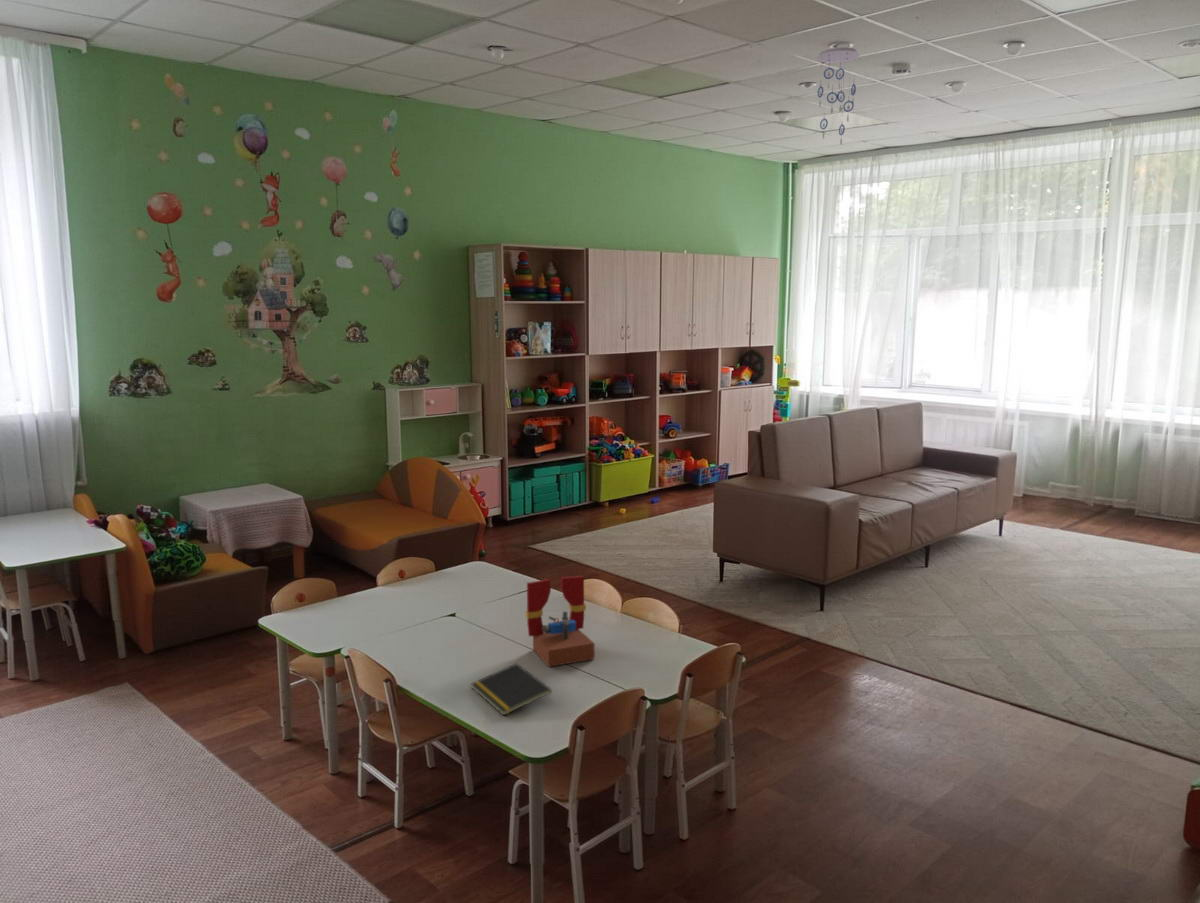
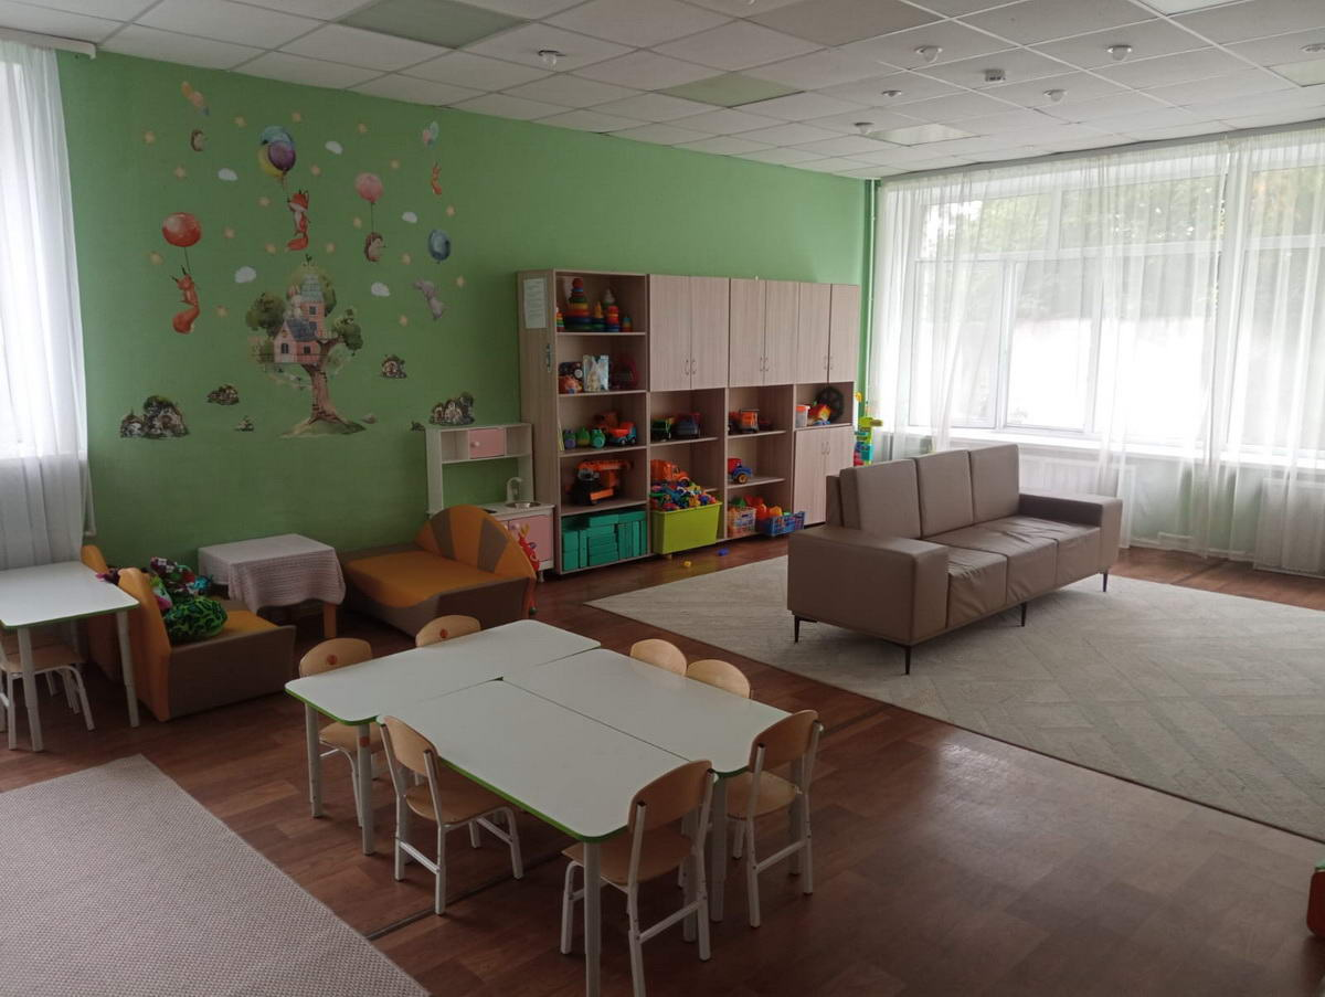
- notepad (510, 688)
- ceiling mobile (836, 98)
- toy theatre (563, 619)
